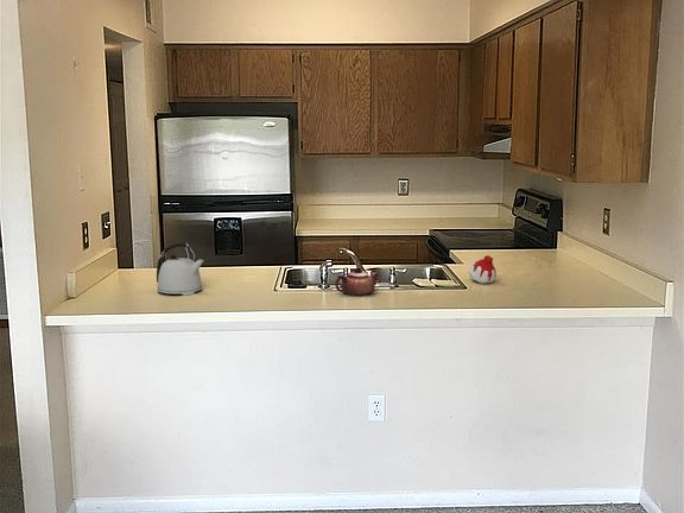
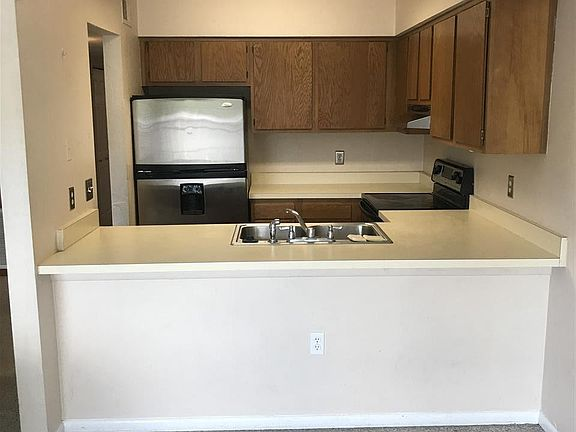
- kettle (179, 266)
- candle (481, 267)
- teapot (356, 280)
